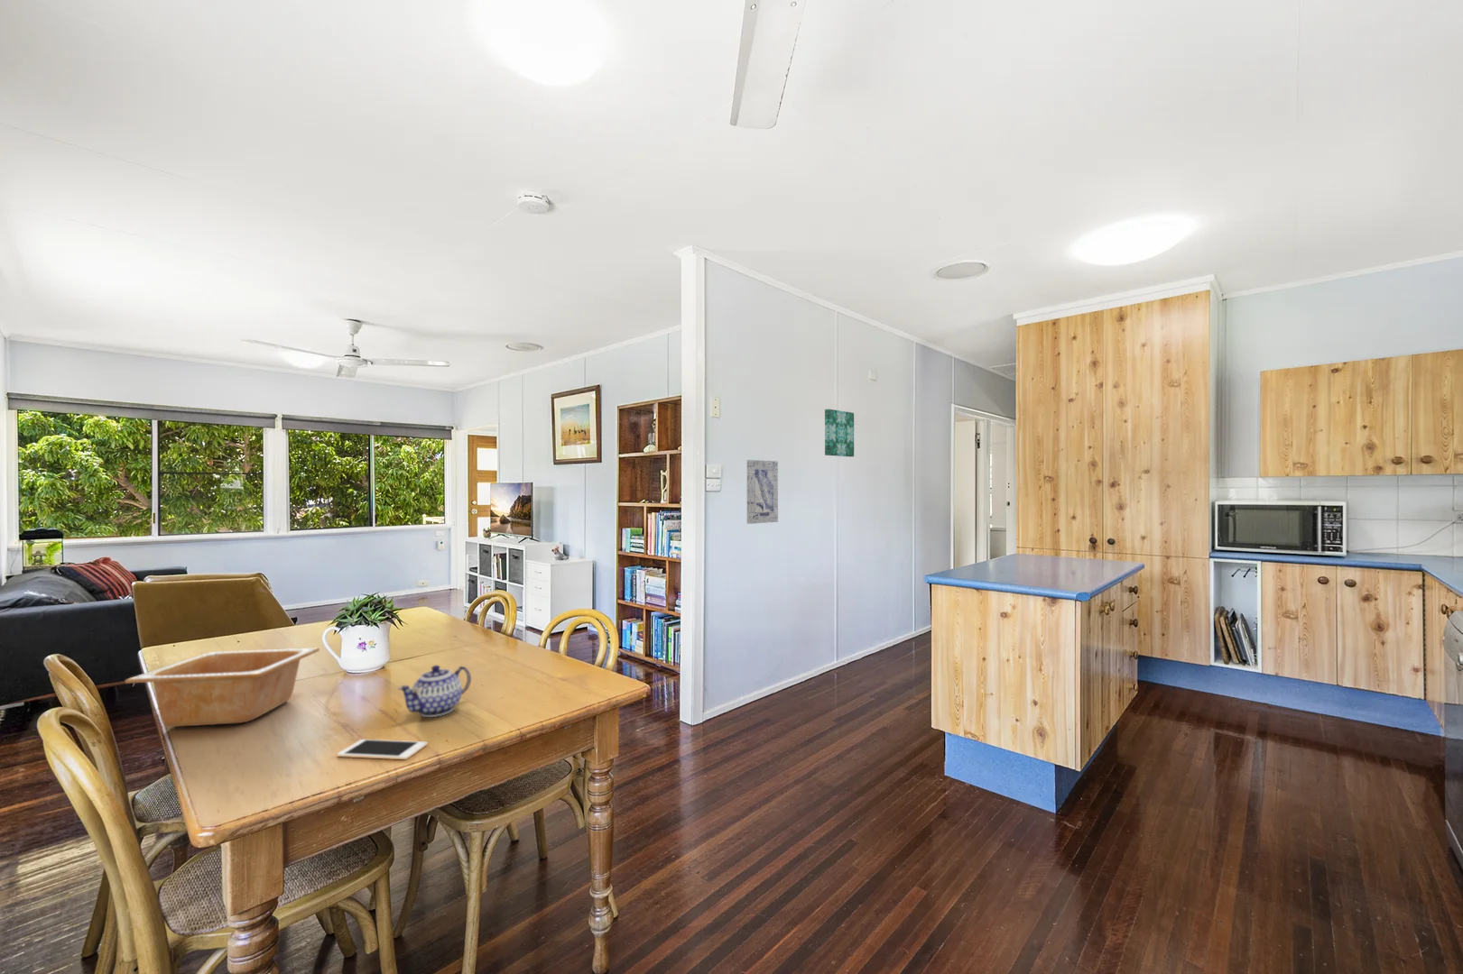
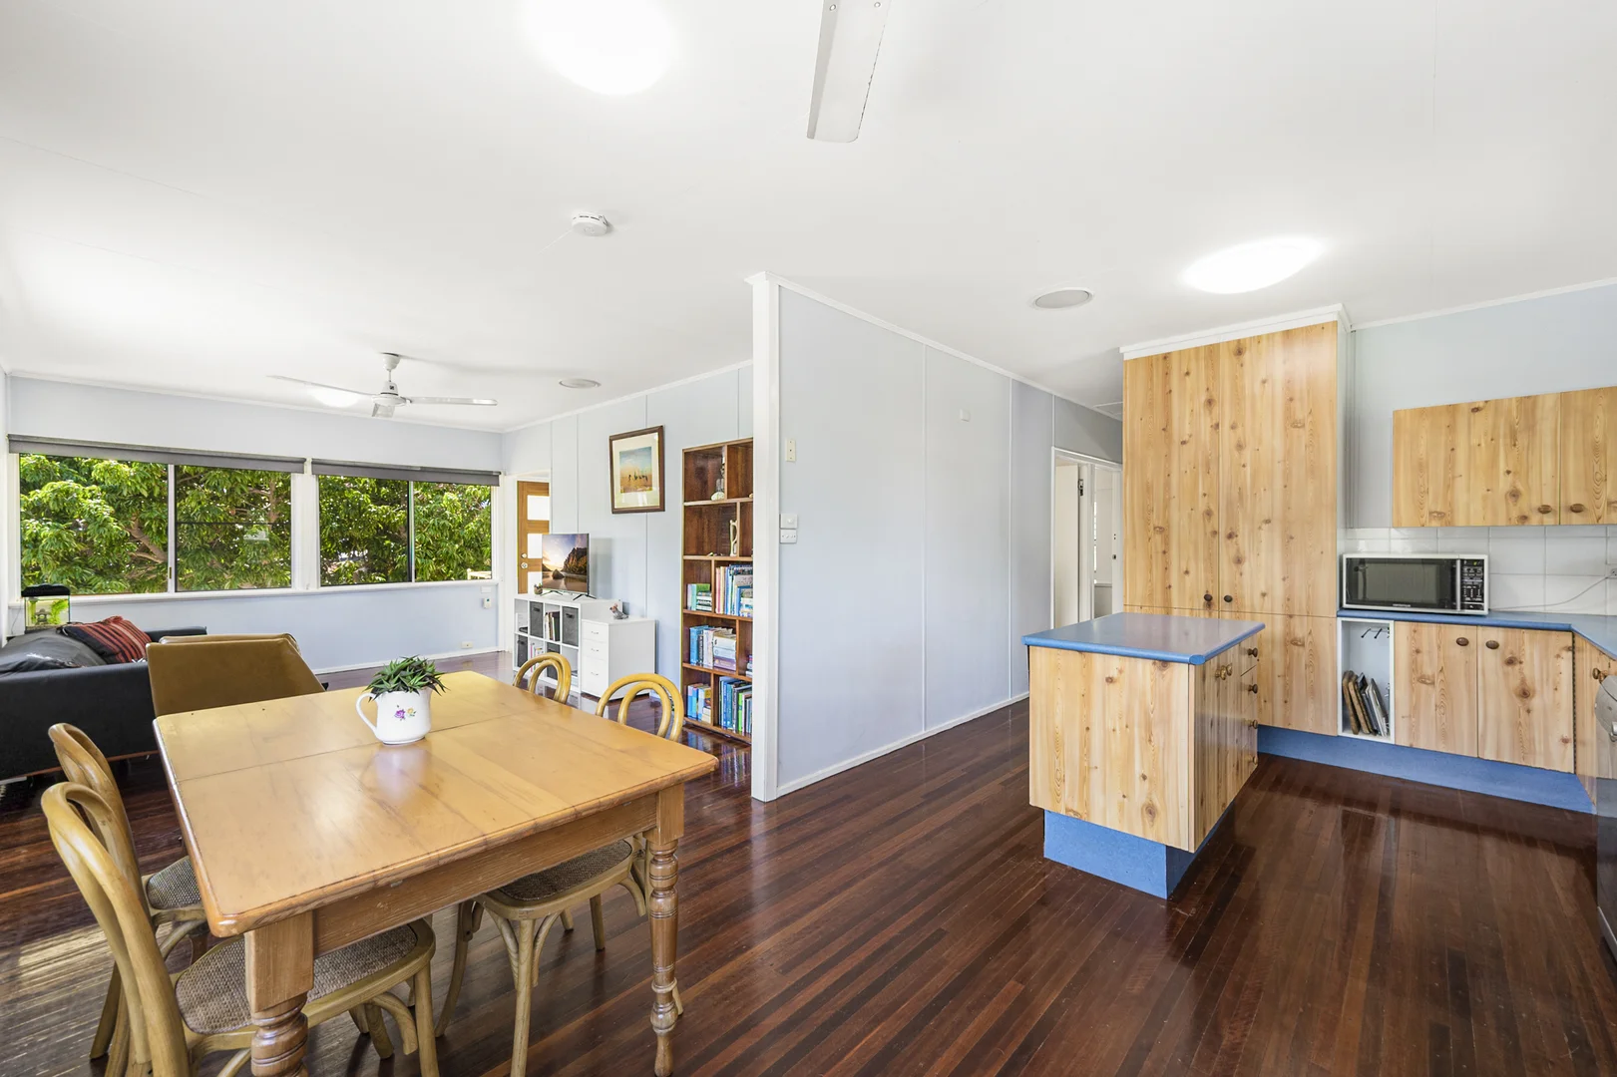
- serving bowl (232, 686)
- cell phone (383, 749)
- teapot (436, 688)
- wall art (840, 433)
- wall art (763, 491)
